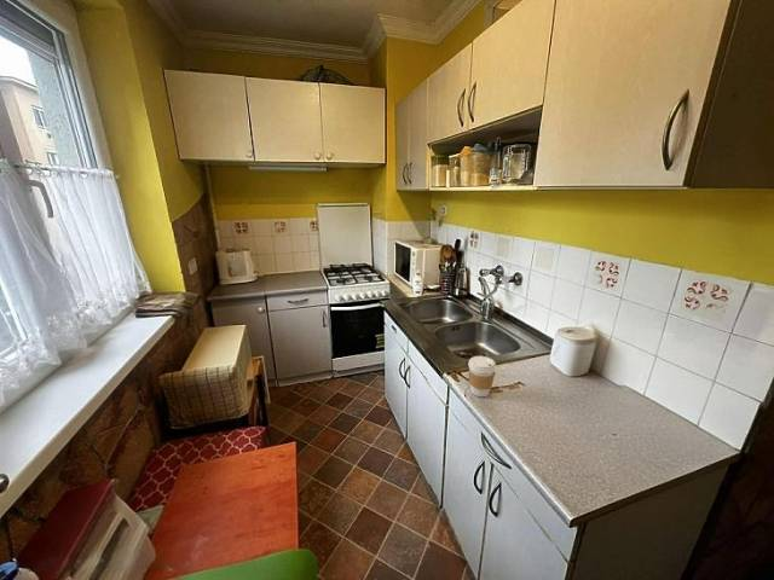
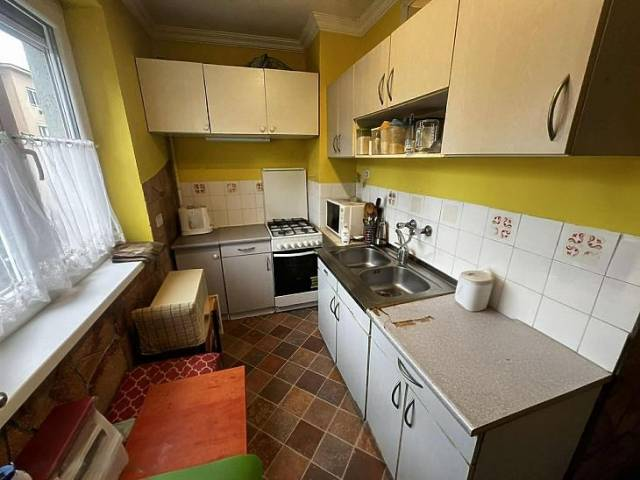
- coffee cup (480, 376)
